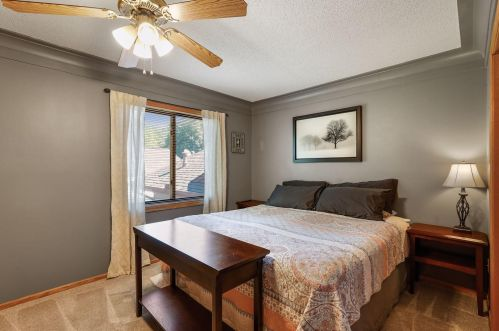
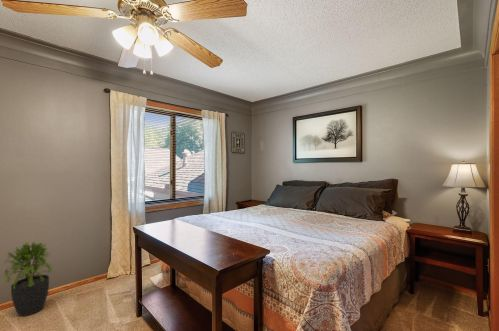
+ potted plant (27, 276)
